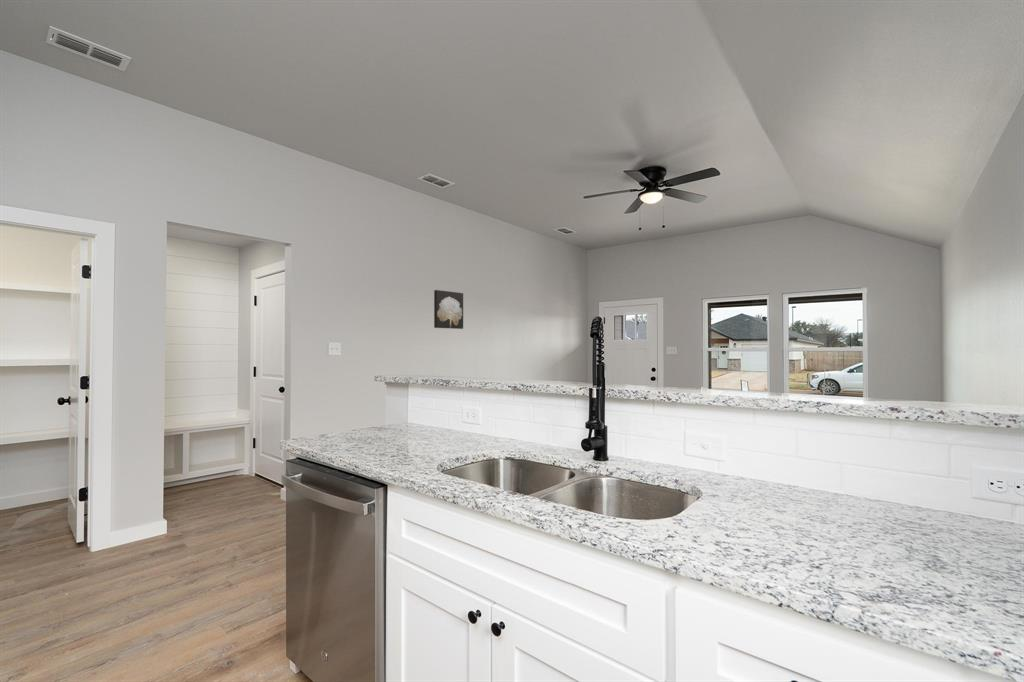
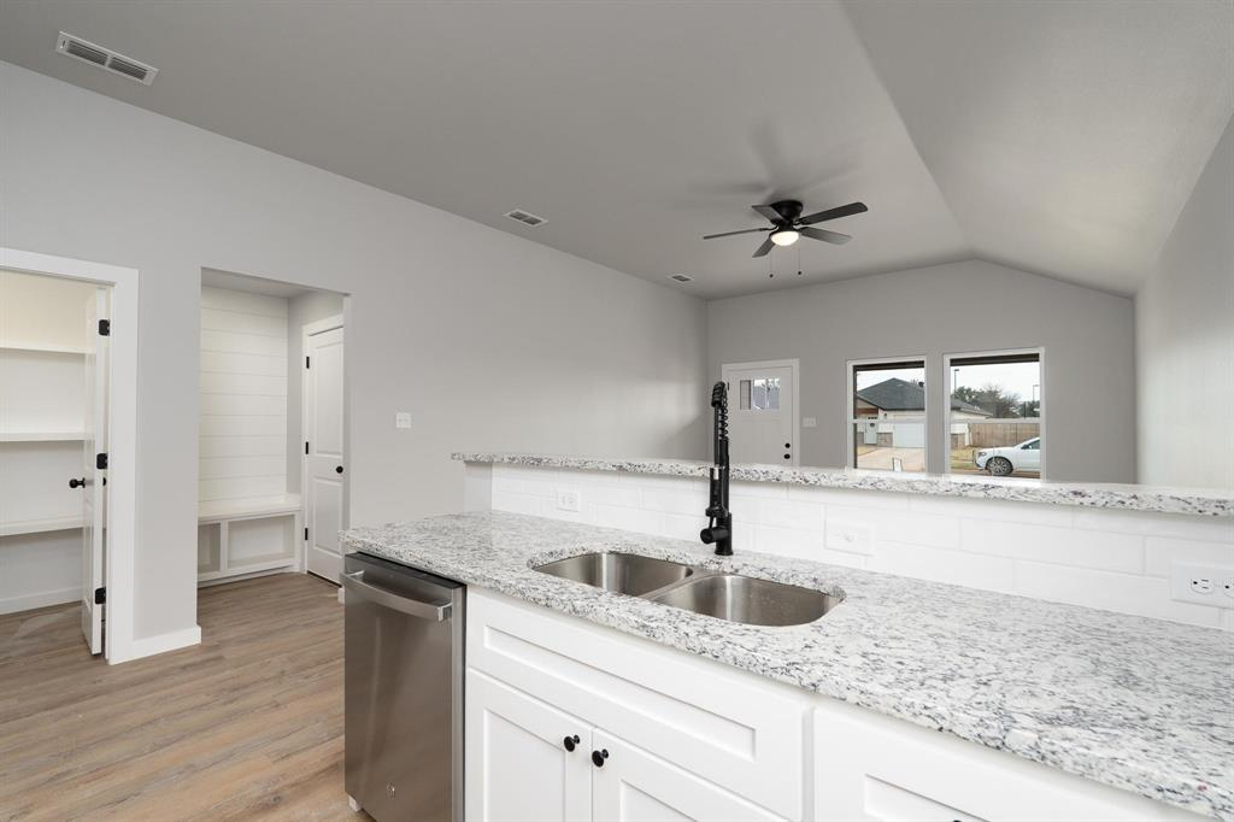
- wall art (449, 310)
